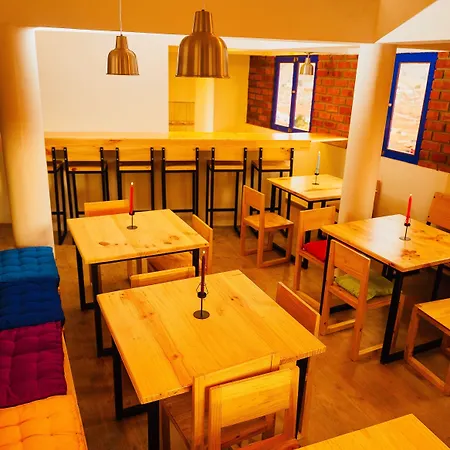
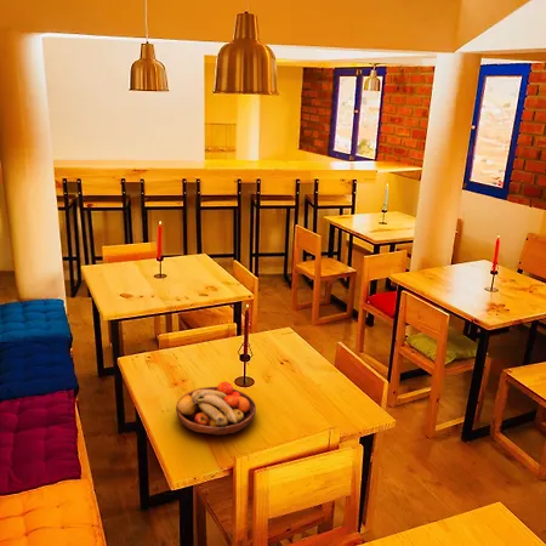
+ fruit bowl (216, 403)
